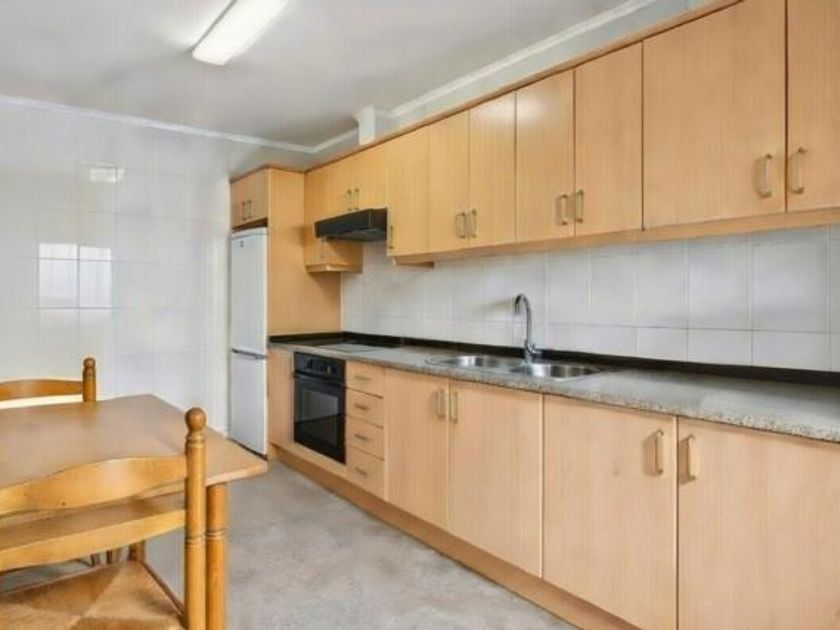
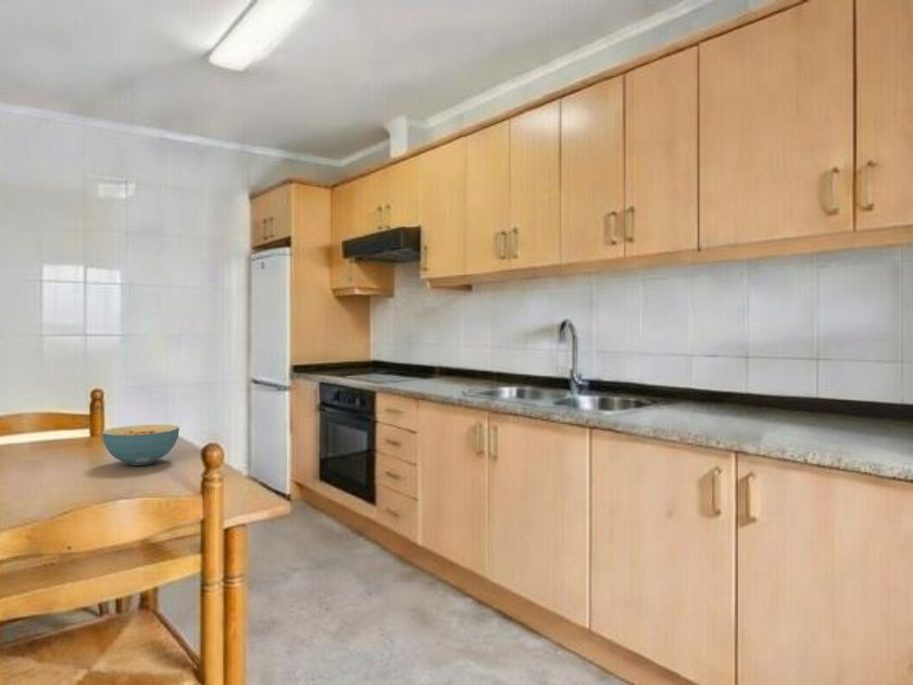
+ cereal bowl (141, 446)
